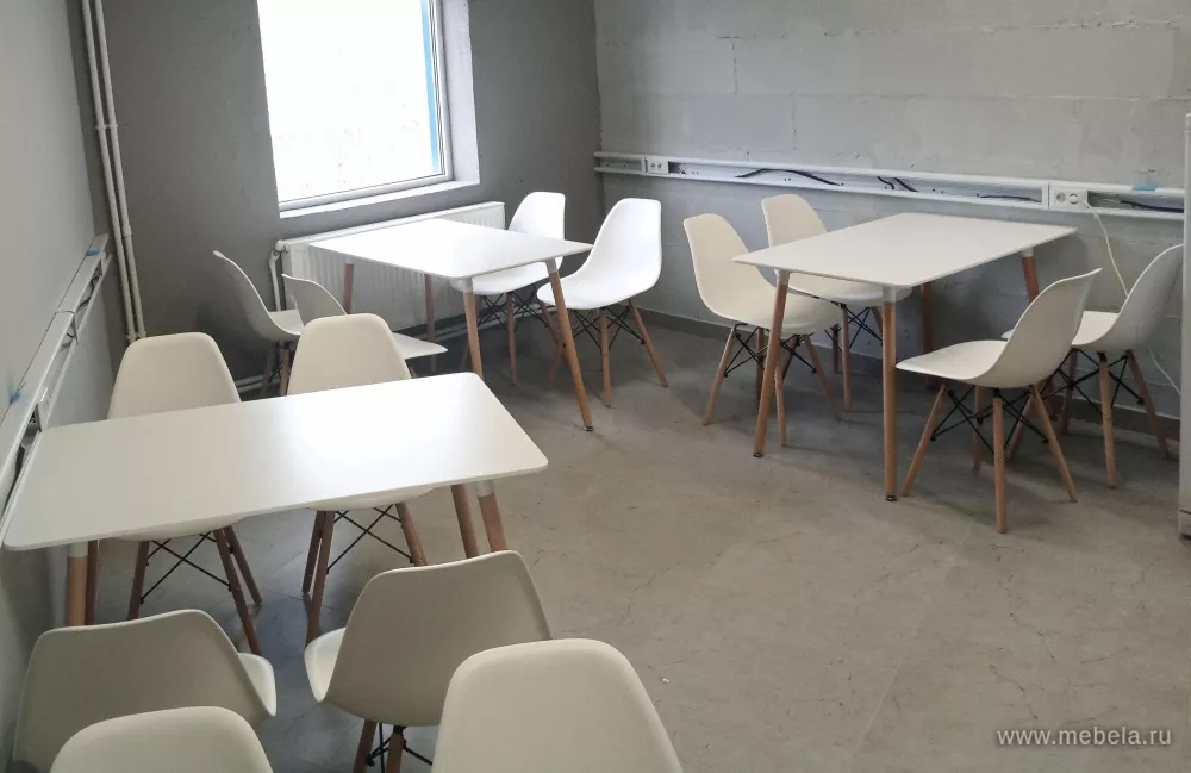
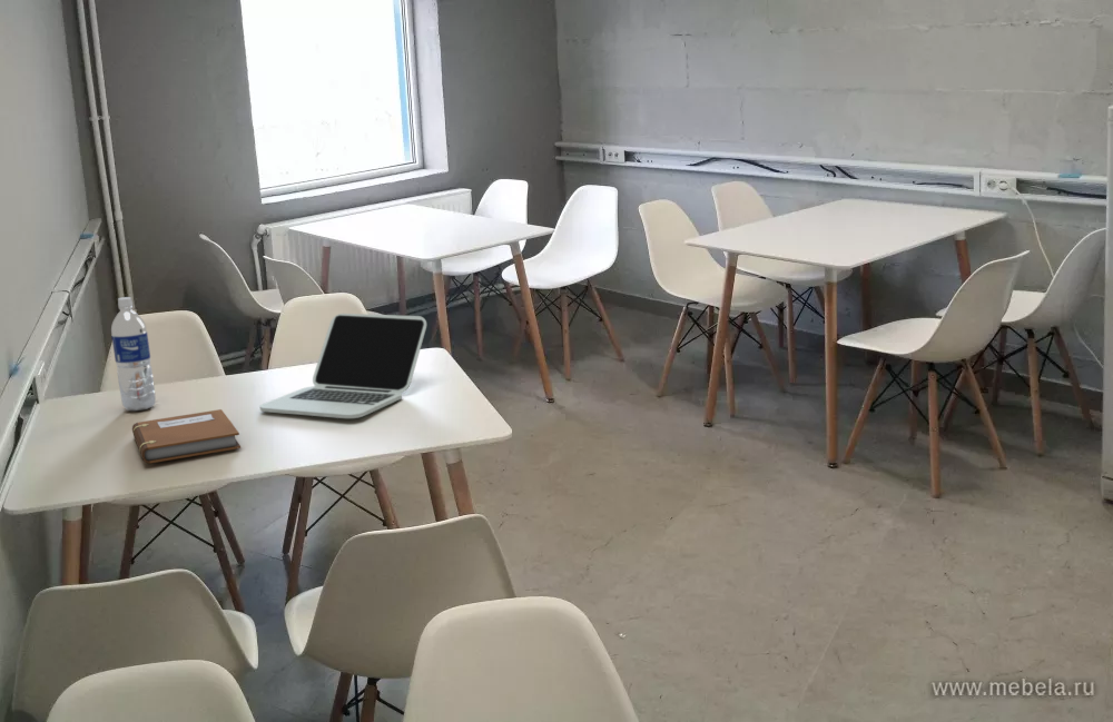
+ notebook (184, 434)
+ laptop (344, 362)
+ water bottle (131, 354)
